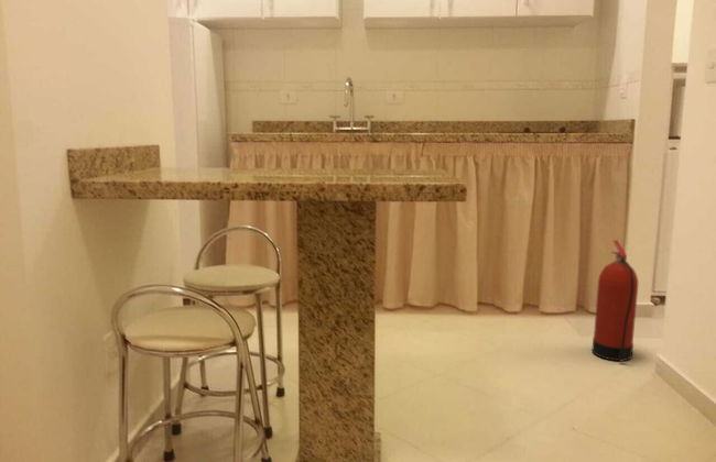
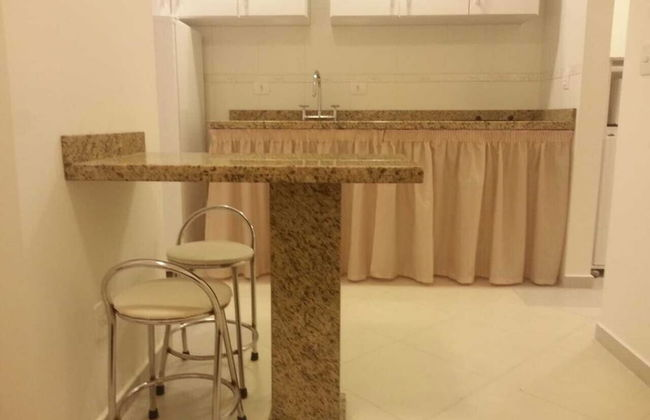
- fire extinguisher (619, 301)
